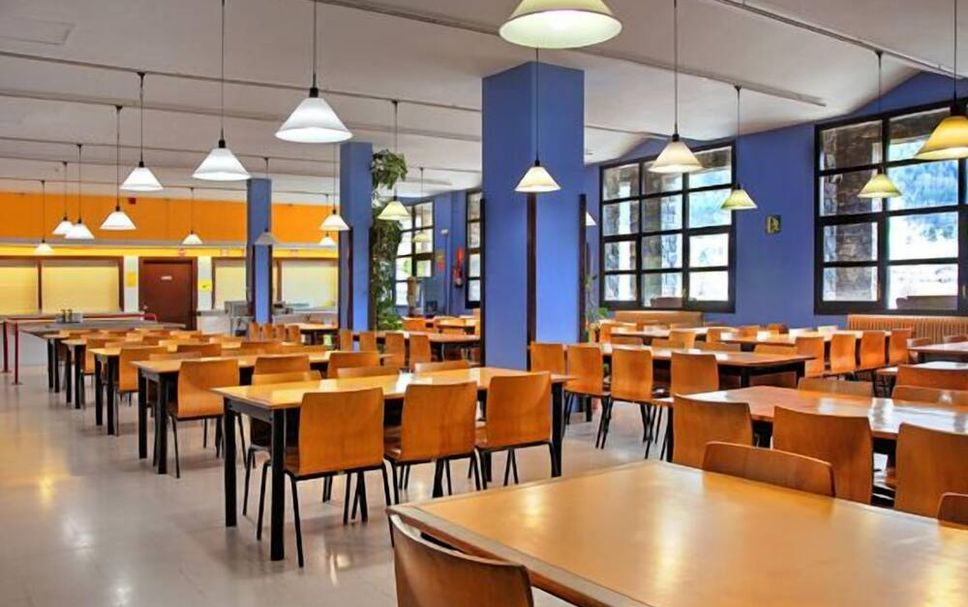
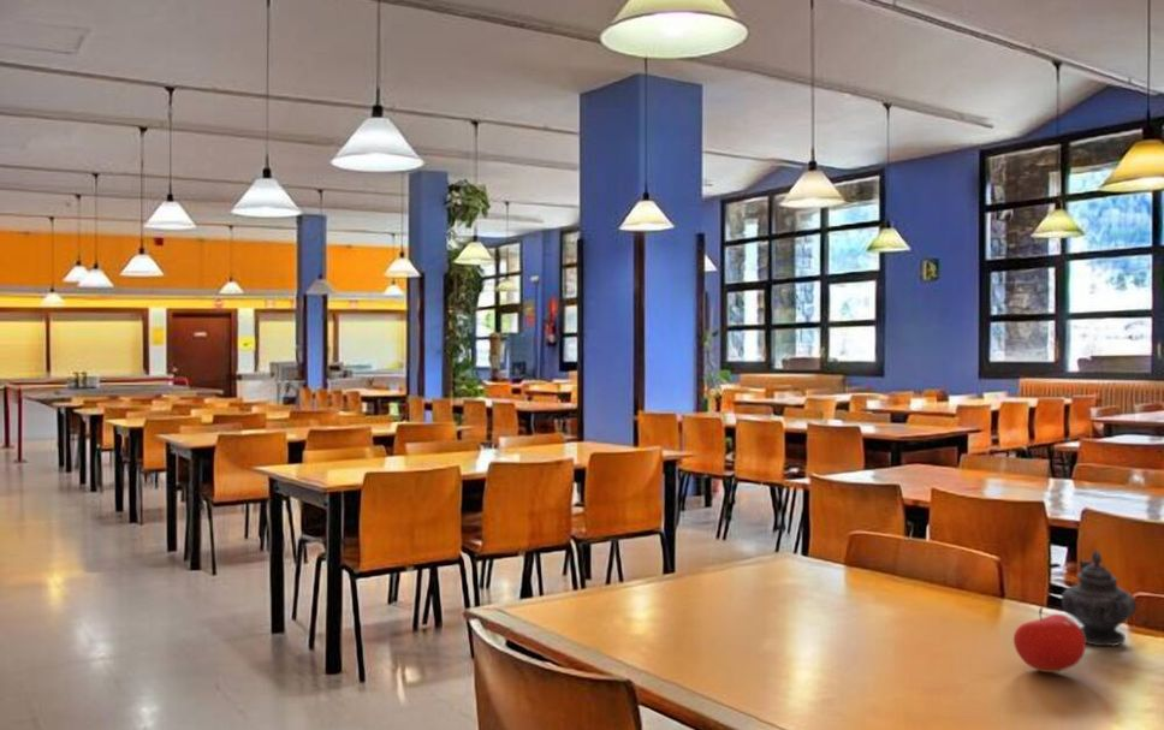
+ teapot (1099, 595)
+ fruit (1049, 640)
